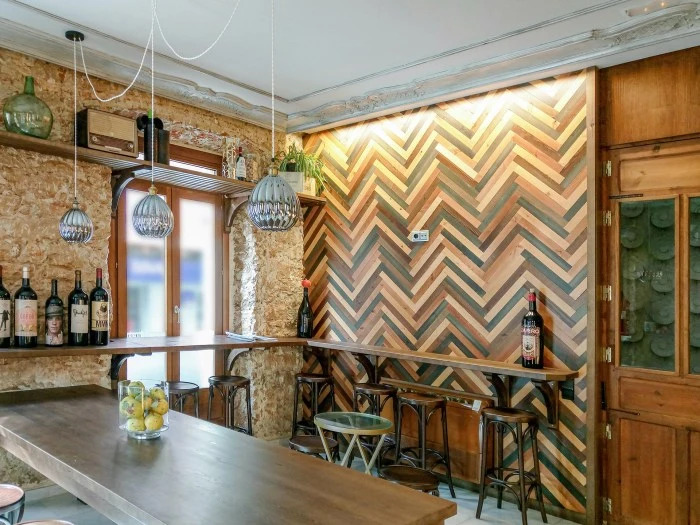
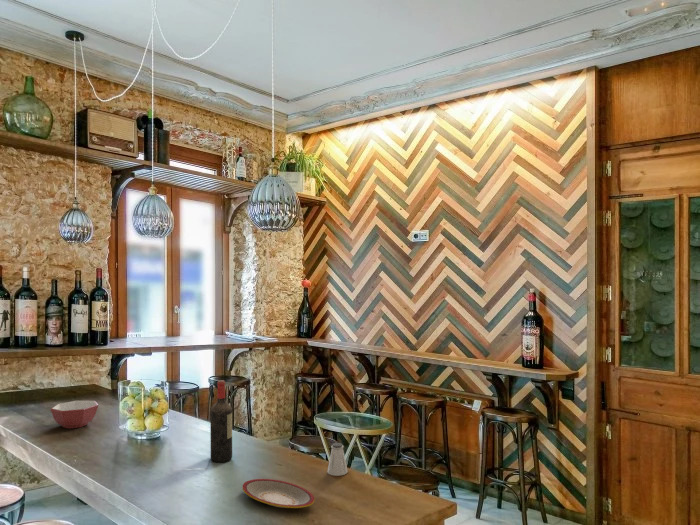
+ plate (277, 495)
+ bowl (76, 415)
+ saltshaker (337, 458)
+ wine bottle (221, 420)
